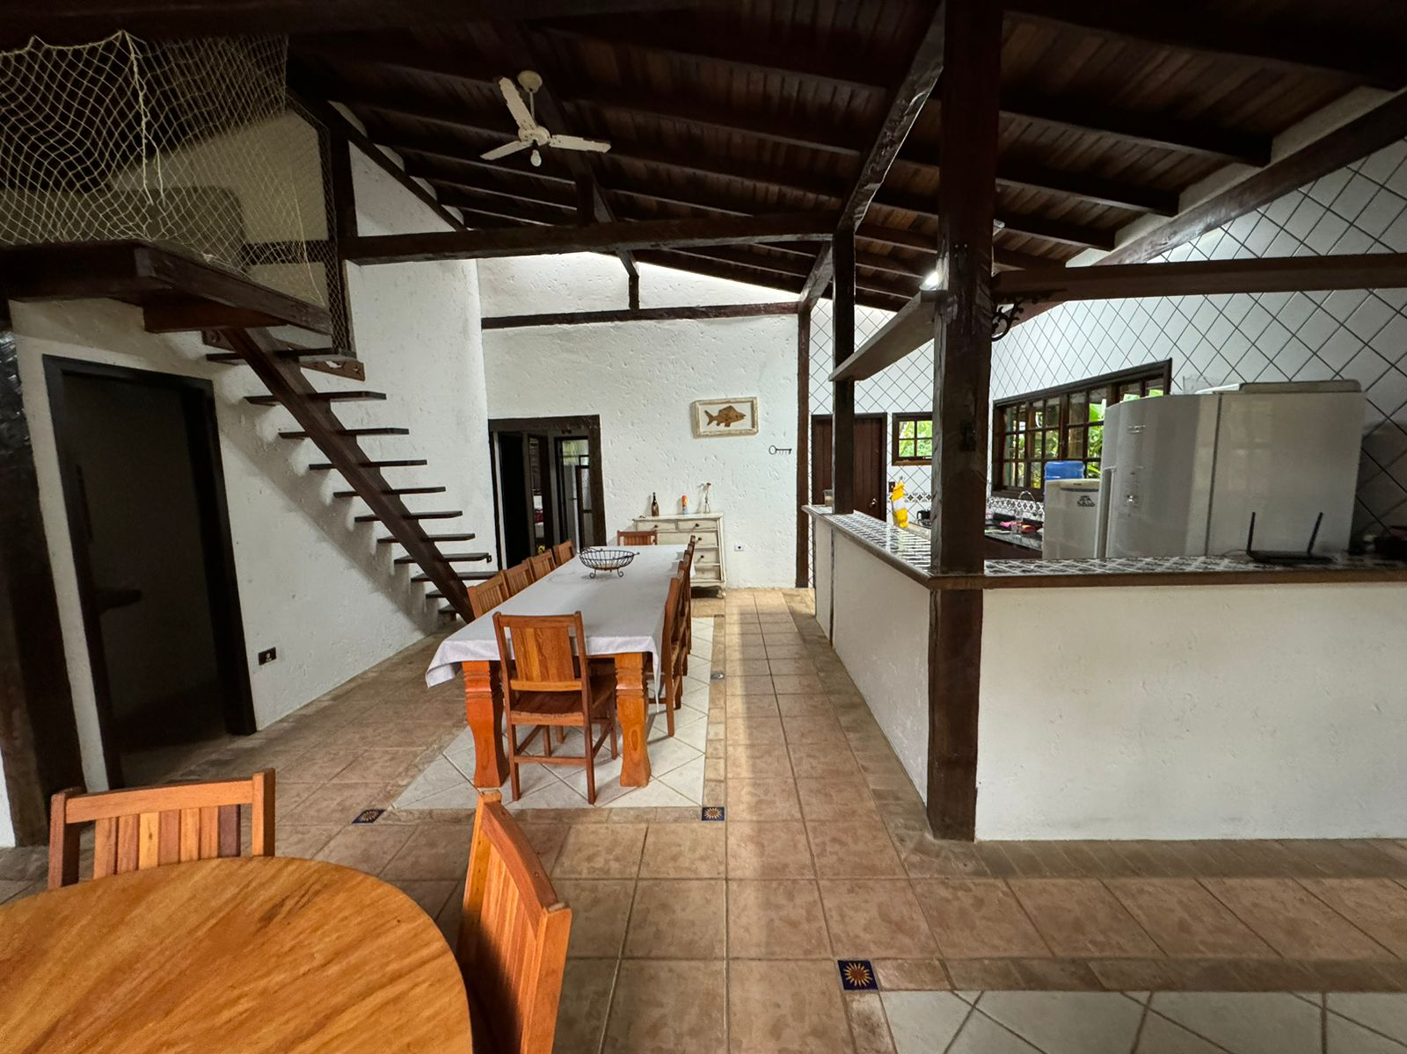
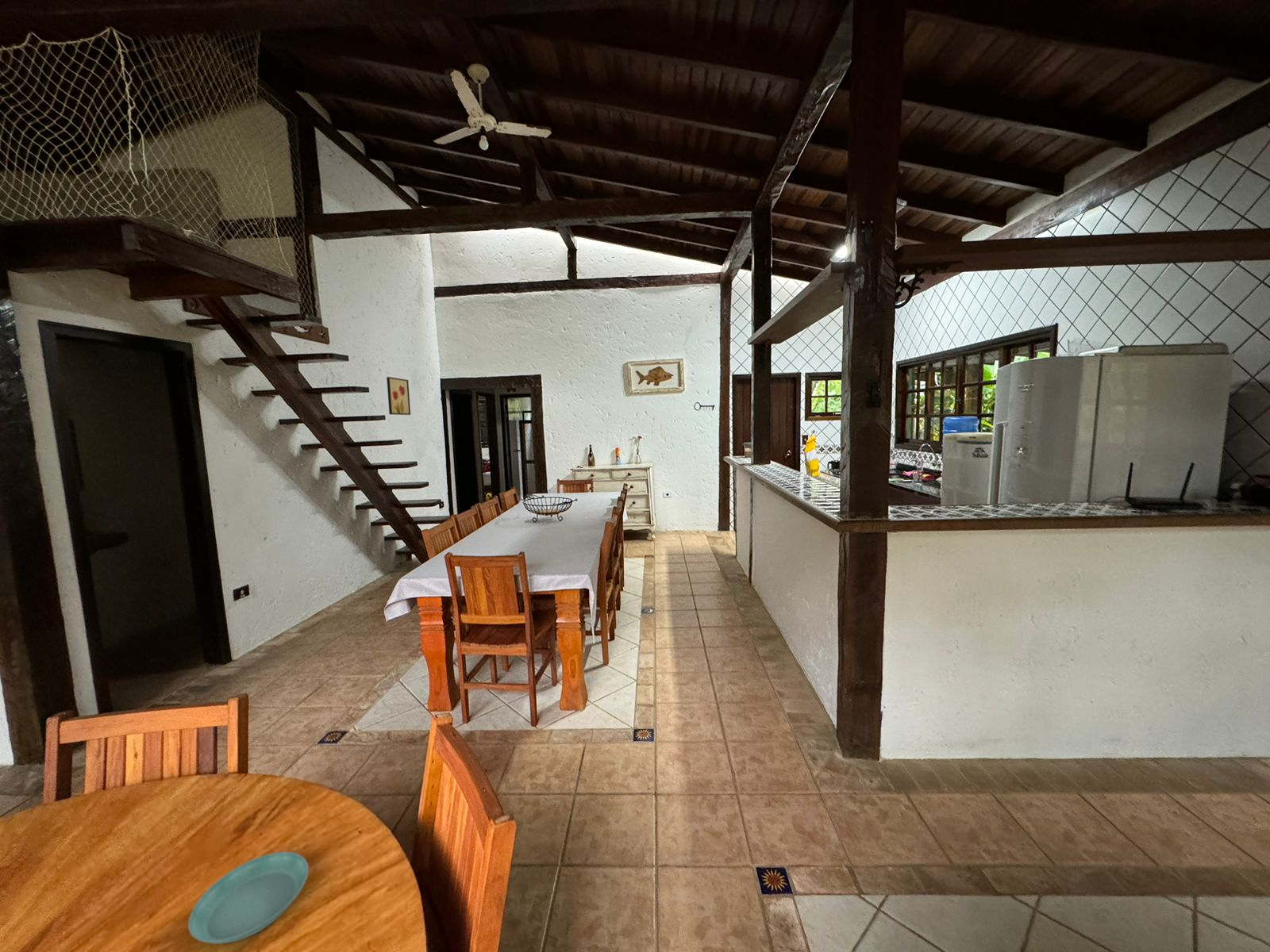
+ wall art (398, 397)
+ saucer (252, 900)
